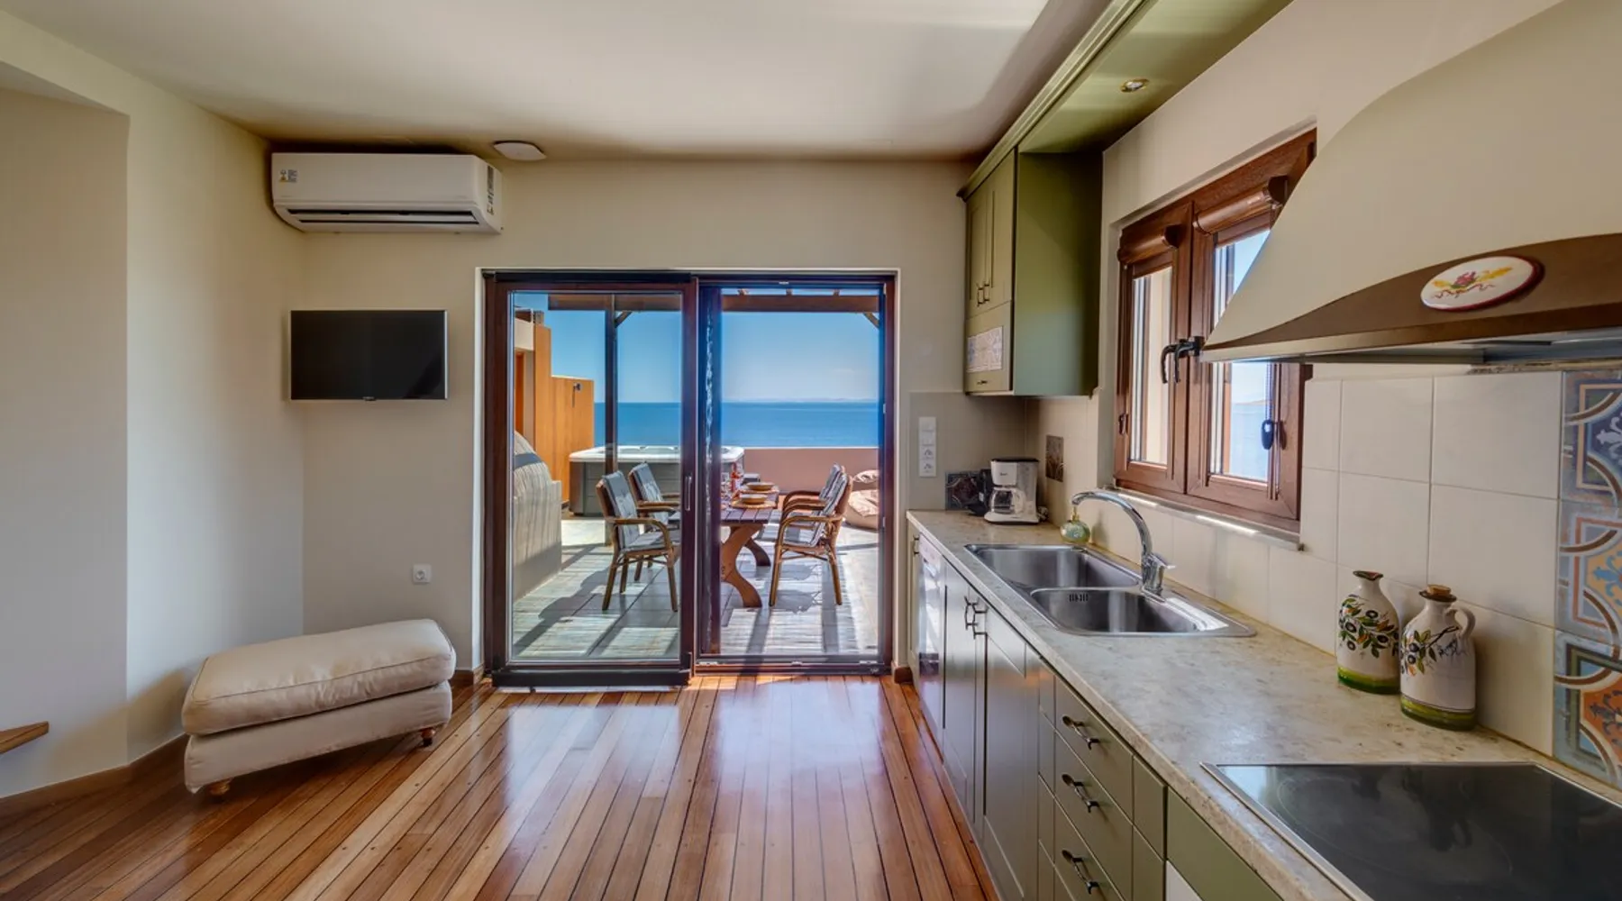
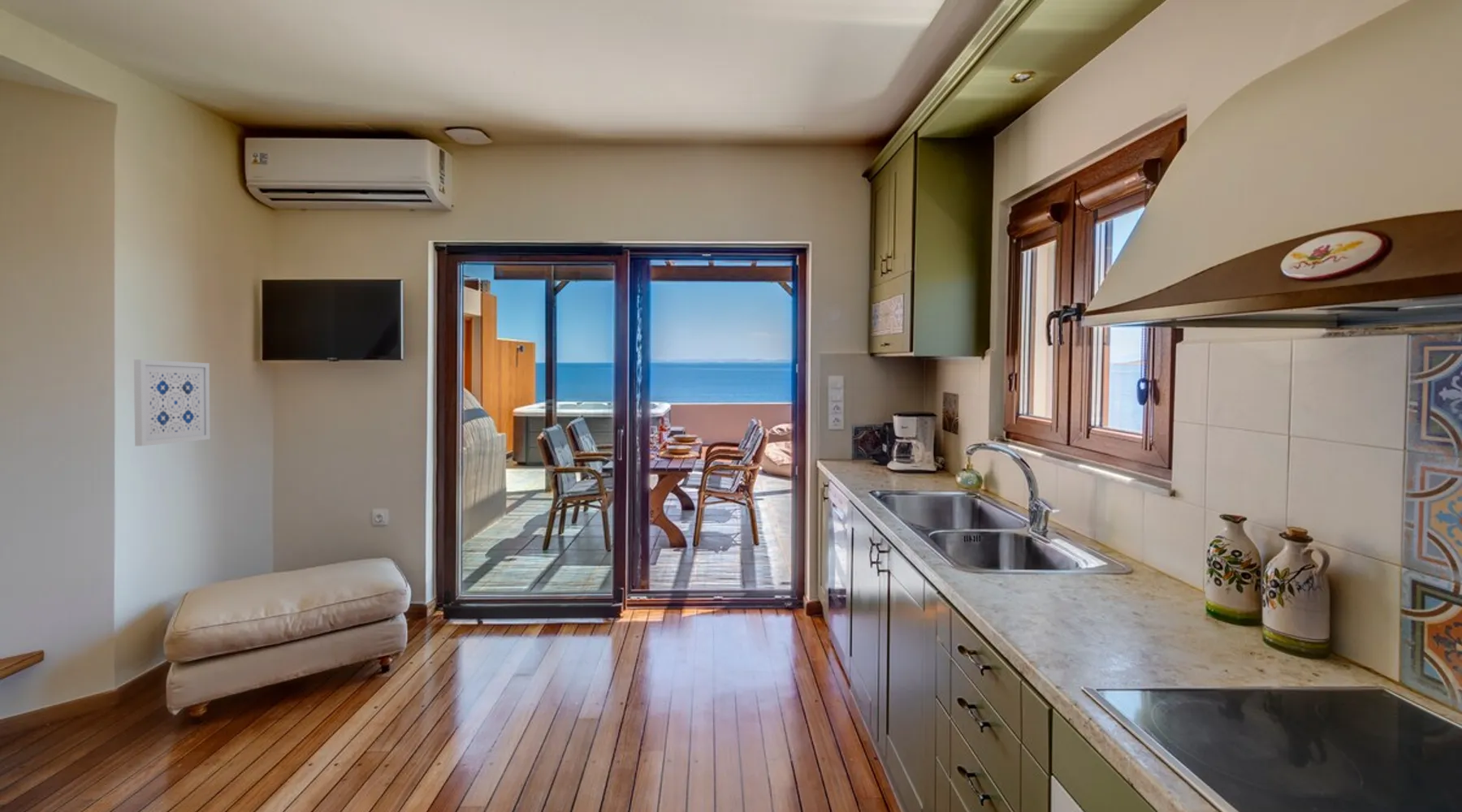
+ wall art (174, 402)
